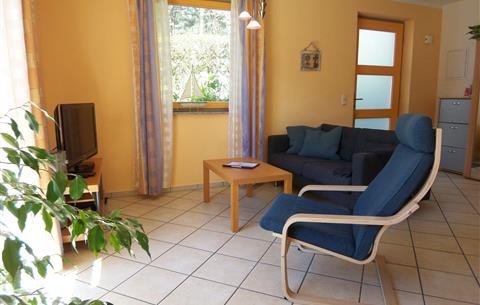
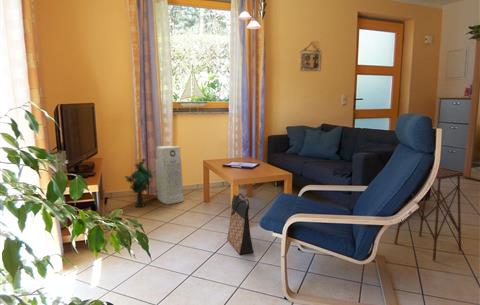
+ air purifier (168, 173)
+ decorative plant (139, 182)
+ bag (240, 220)
+ side table (430, 211)
